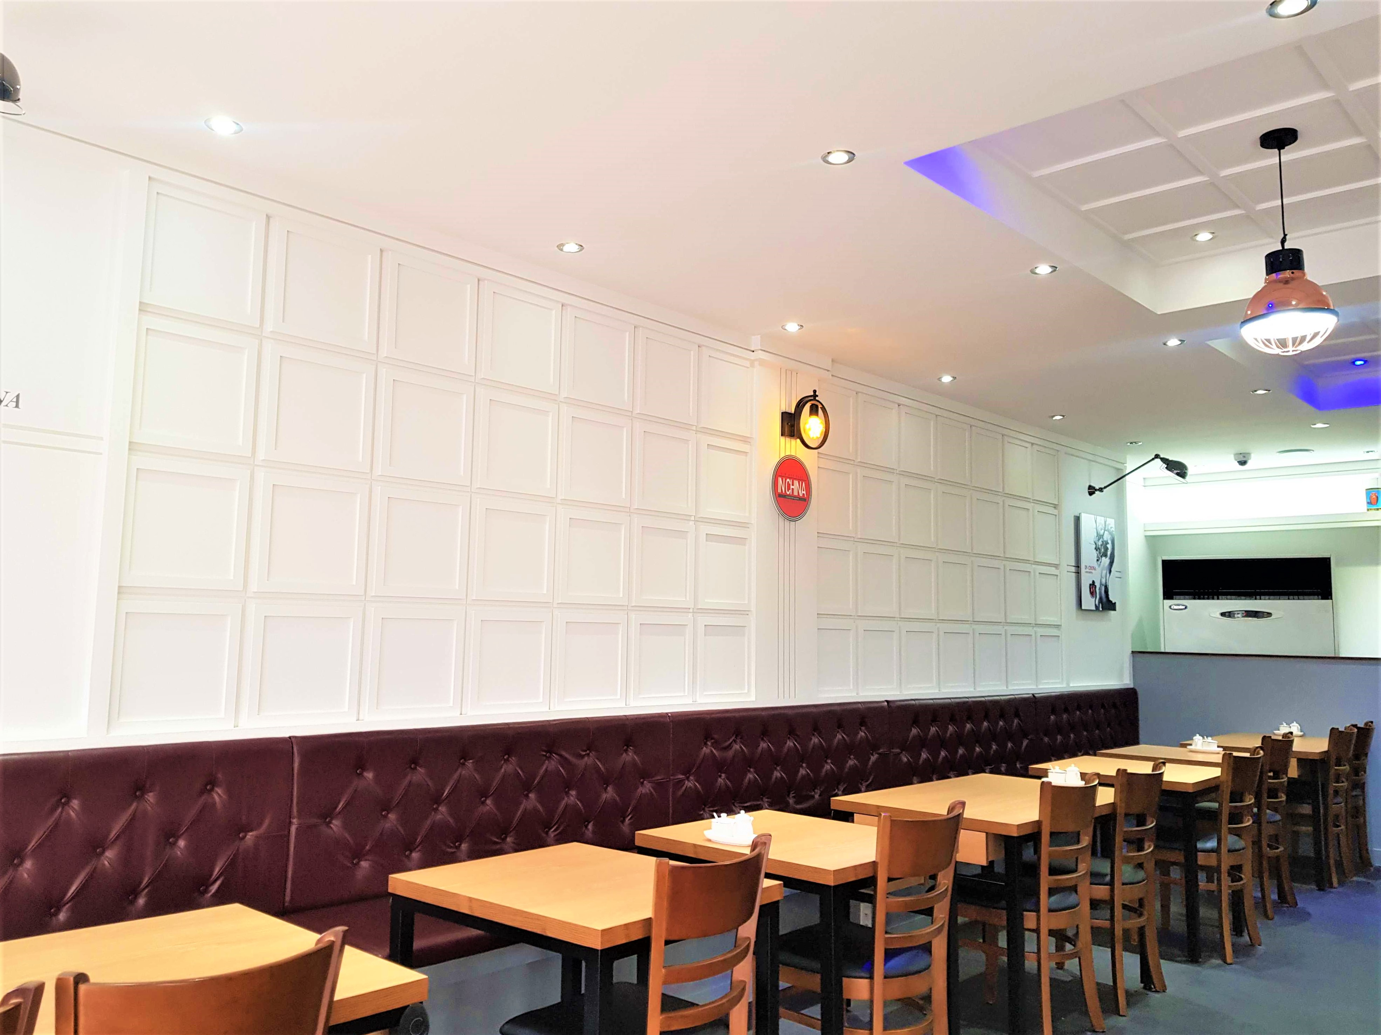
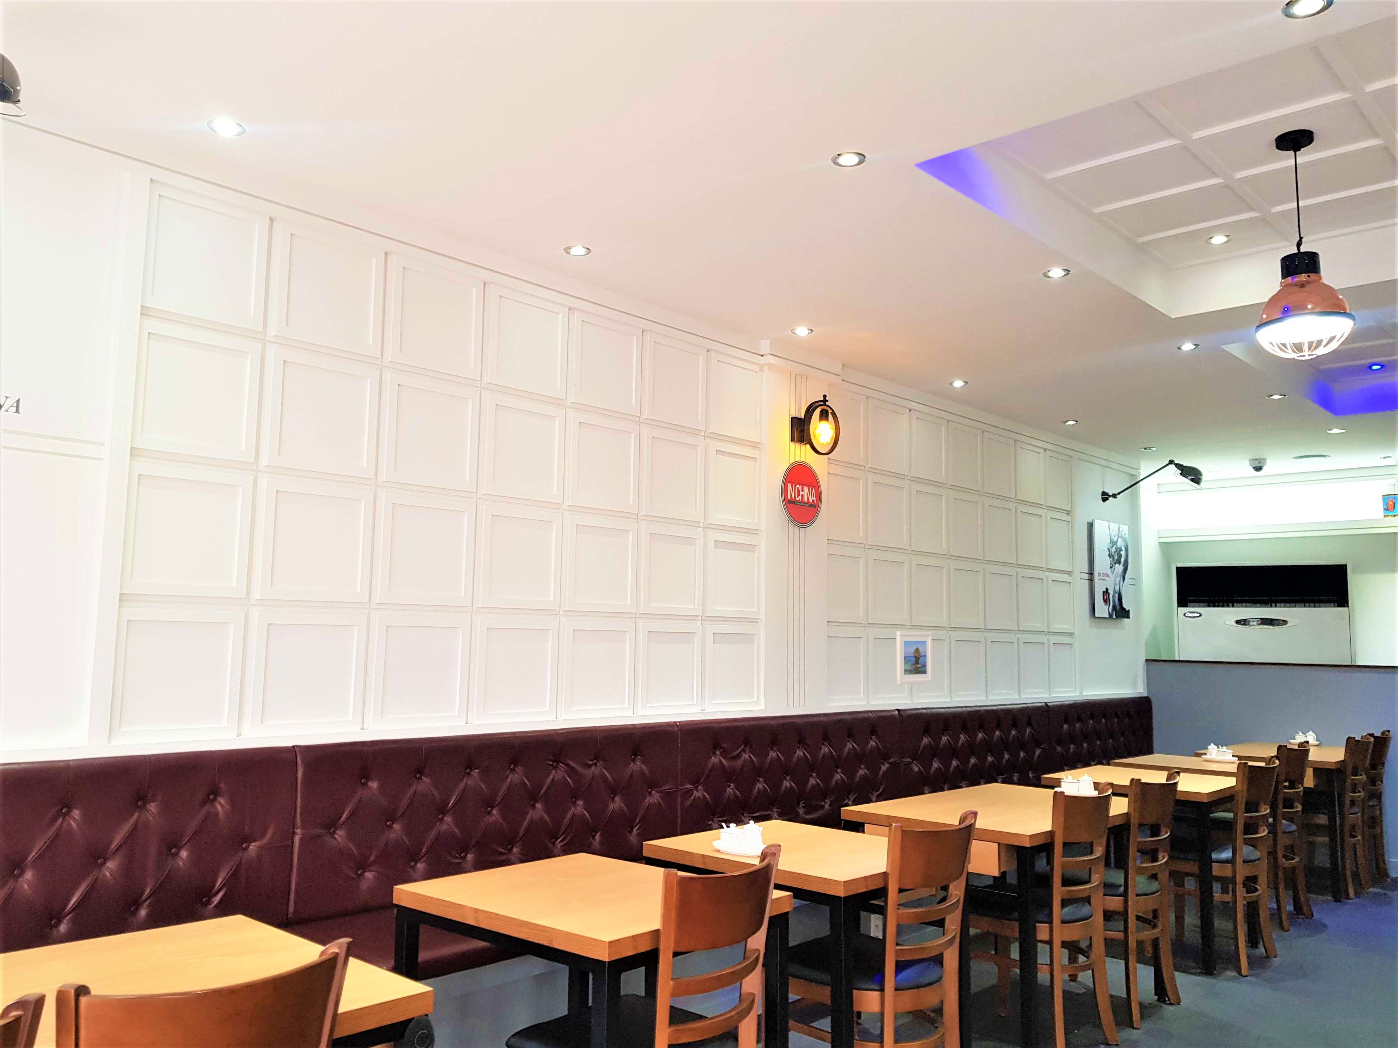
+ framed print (915, 657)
